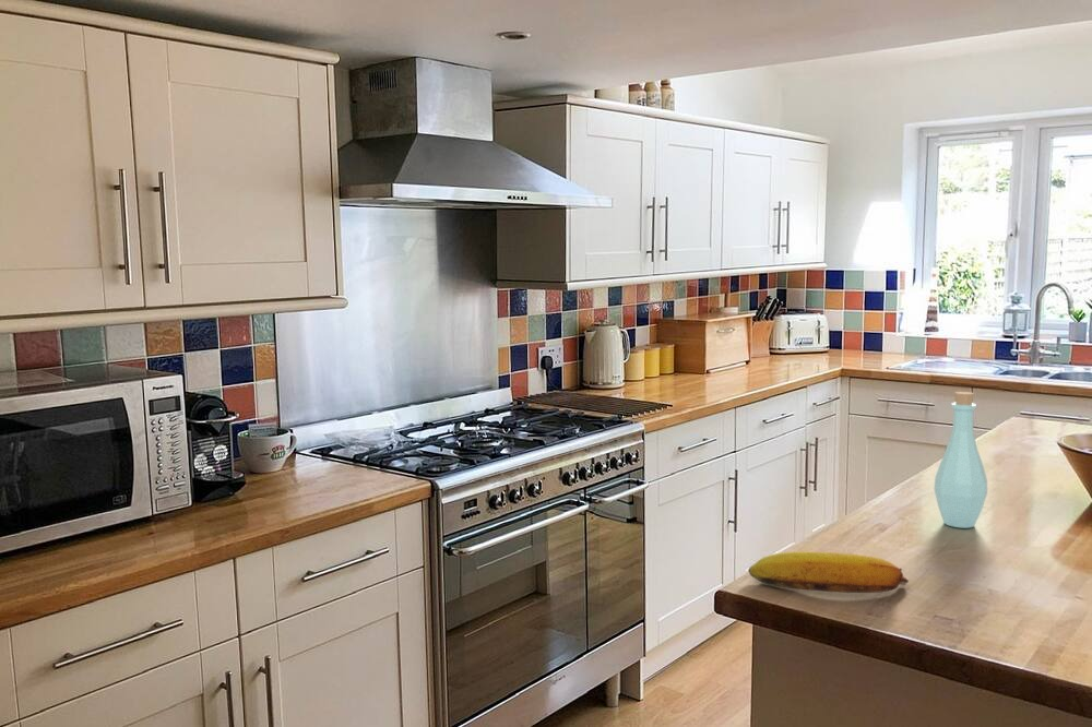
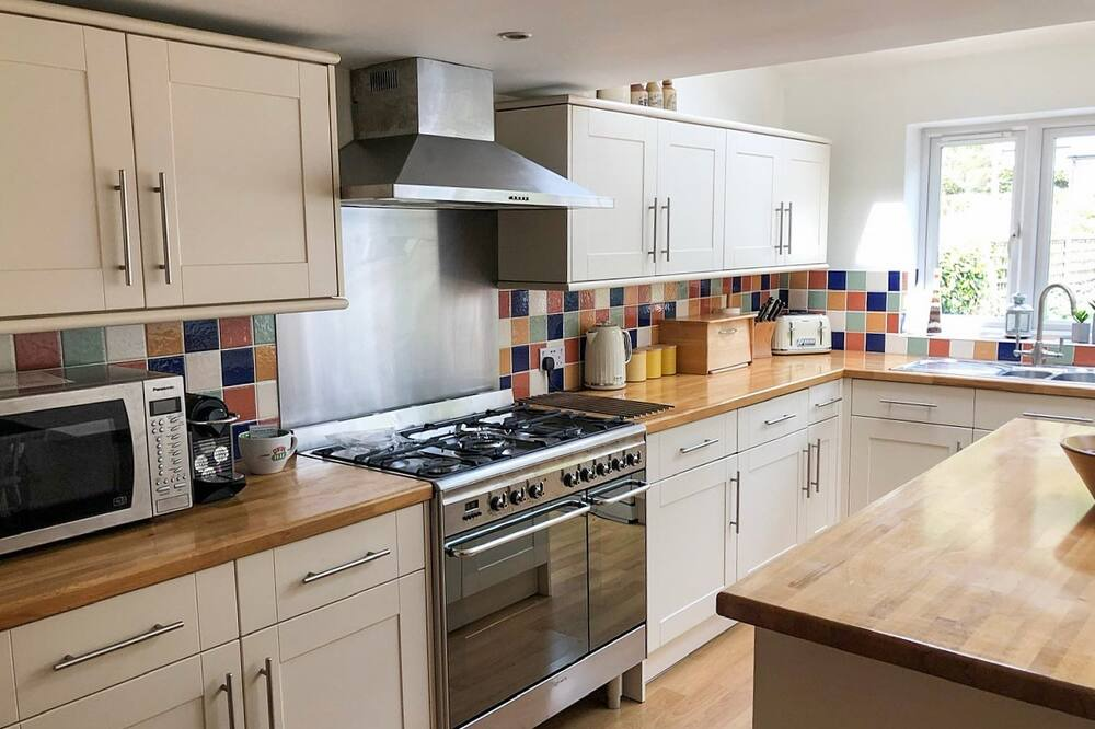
- bottle (961, 458)
- fruit (830, 564)
